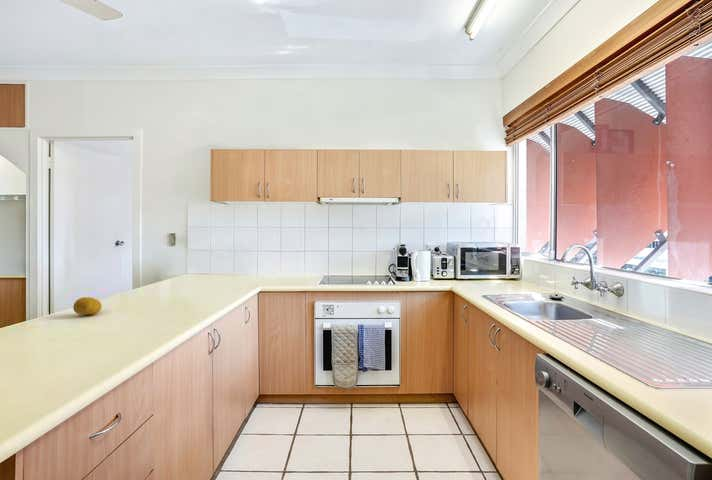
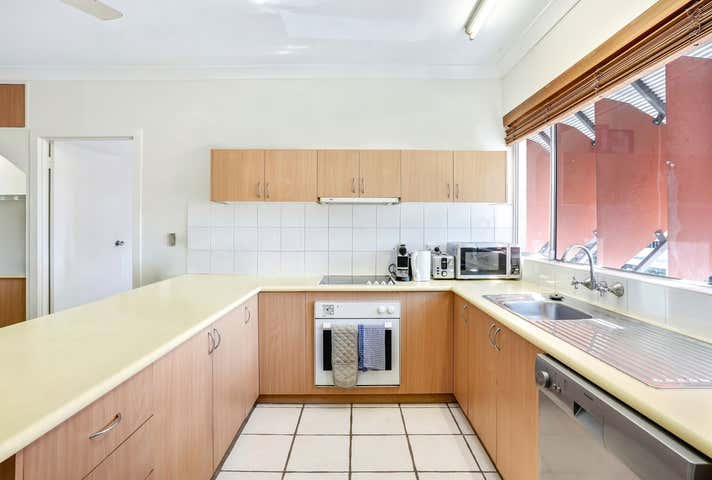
- fruit (87, 306)
